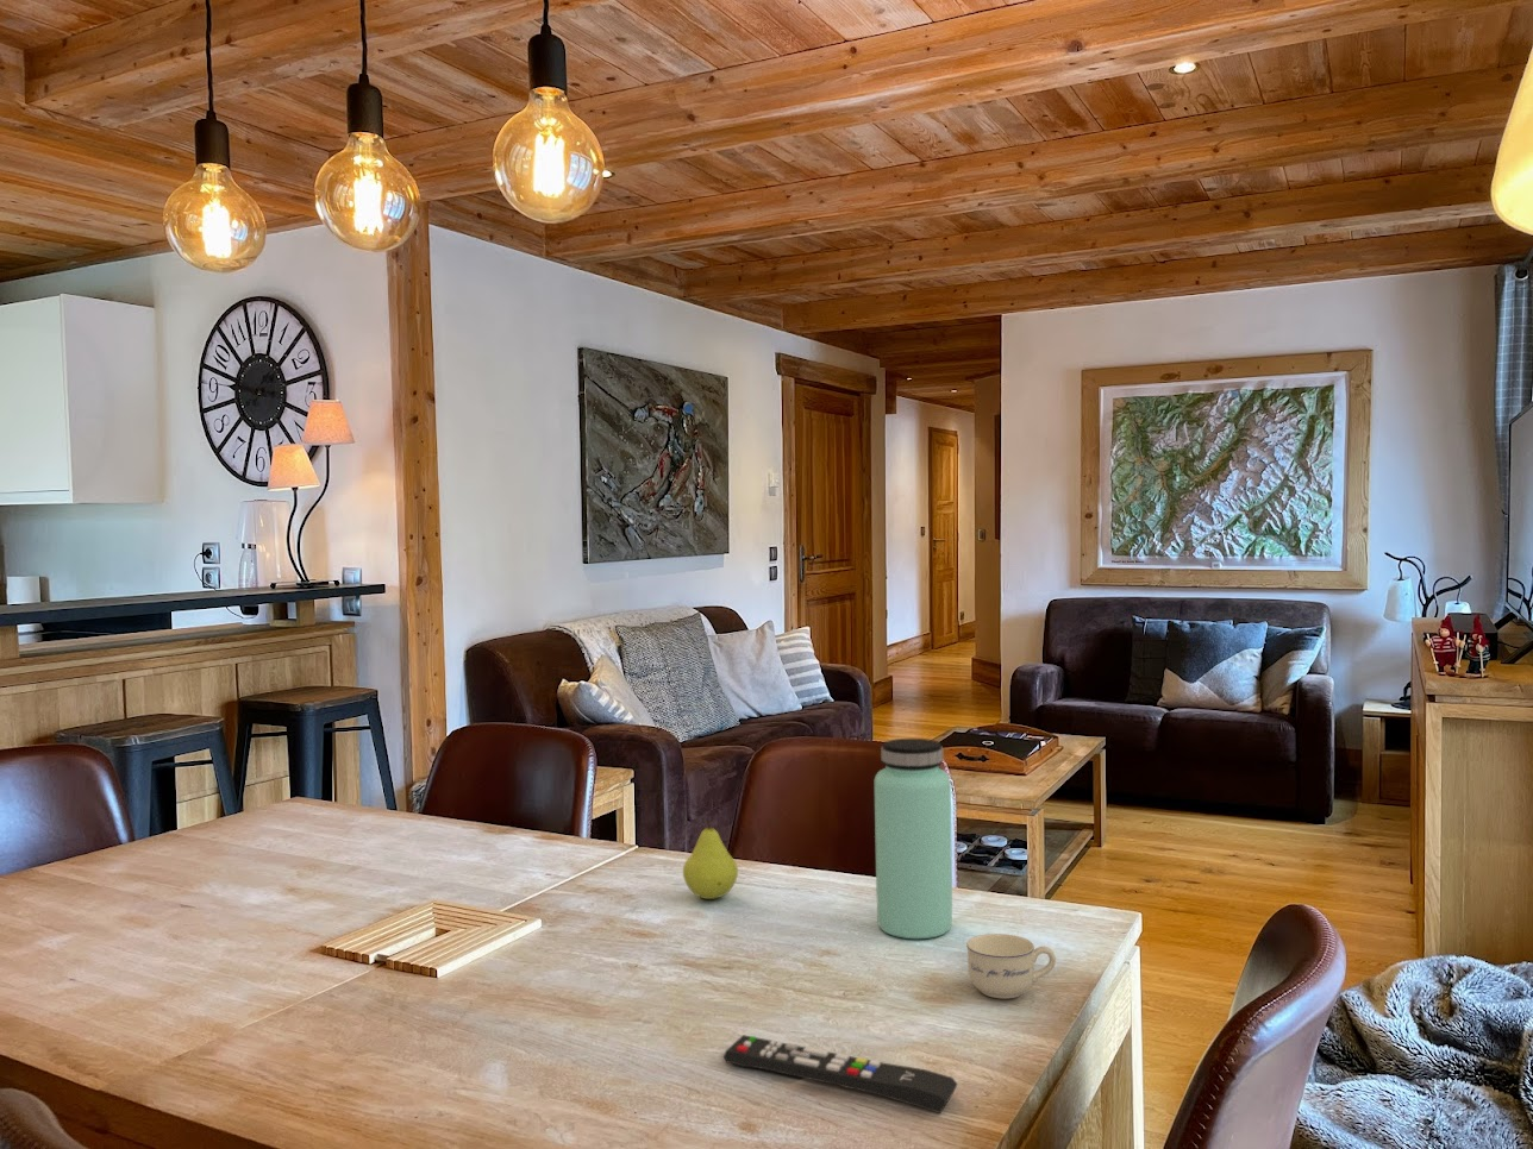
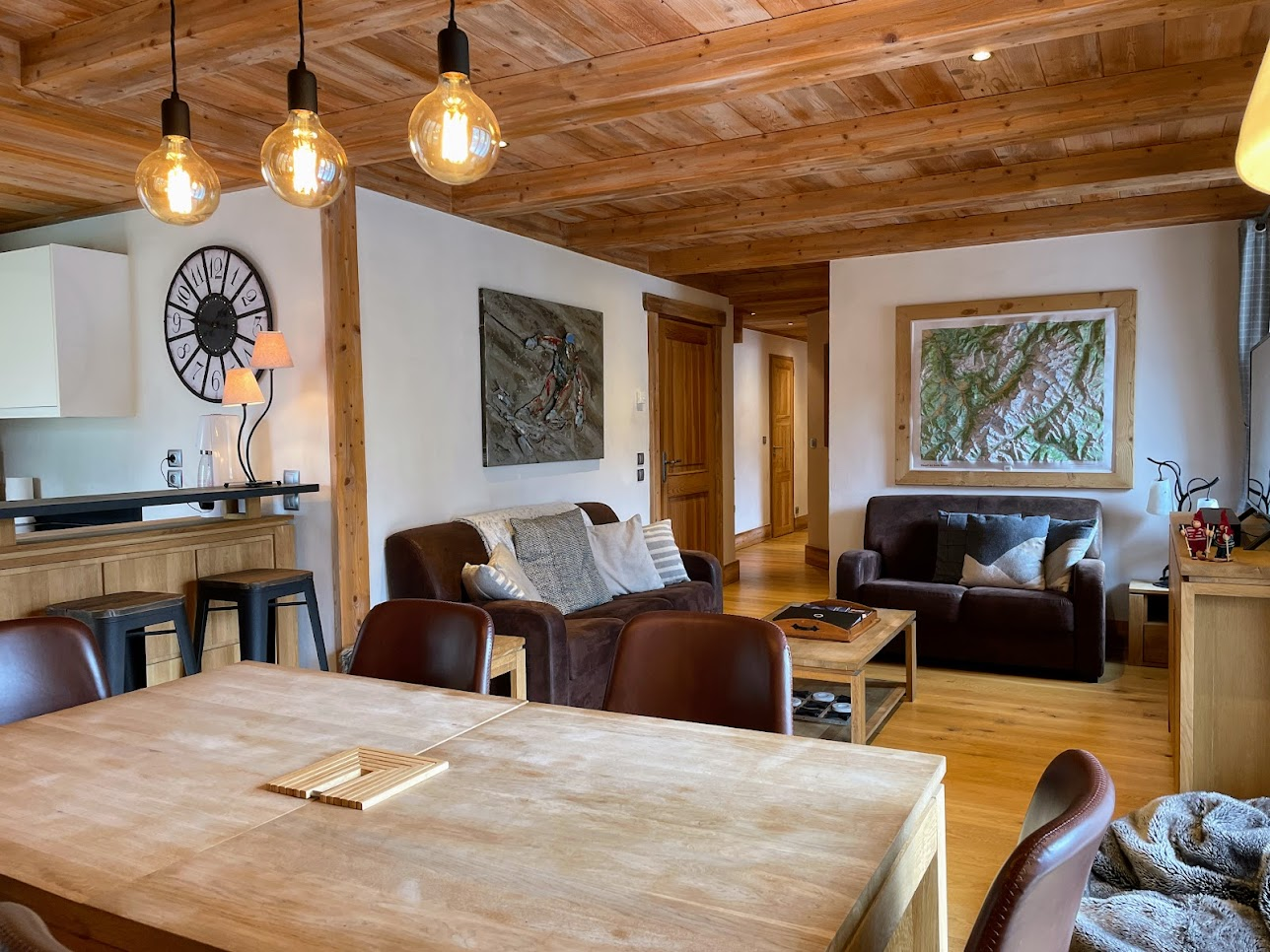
- cup (1010, 968)
- bottle (913, 835)
- remote control (837, 1071)
- fruit (710, 857)
